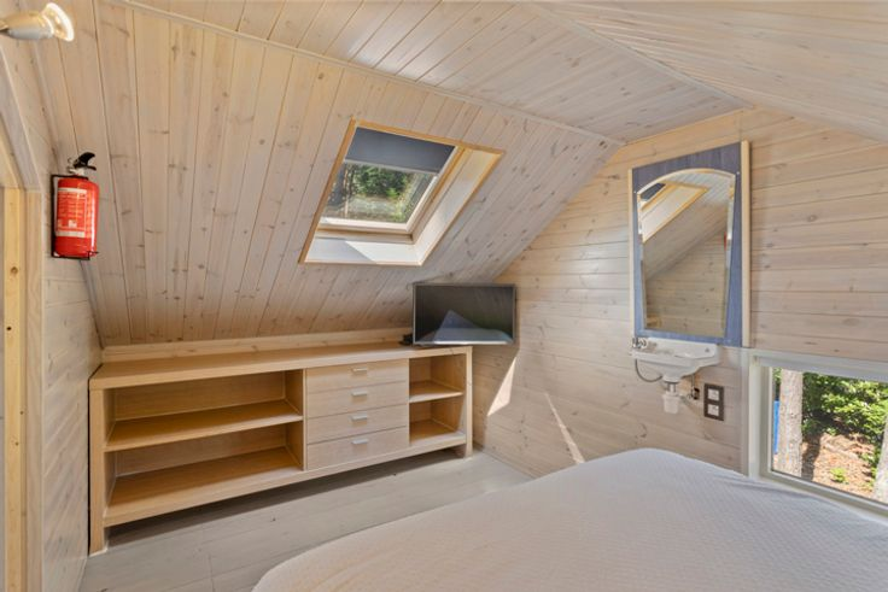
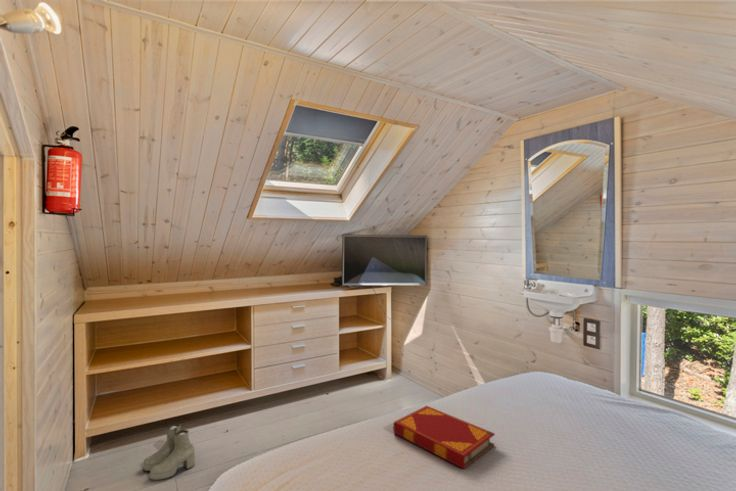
+ boots (169, 449)
+ hardback book (442, 433)
